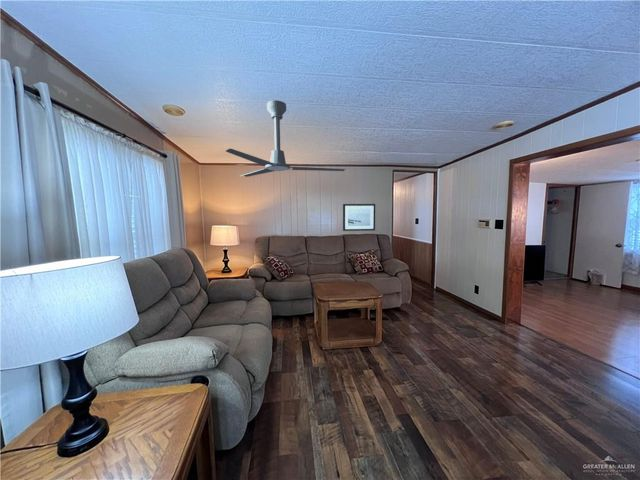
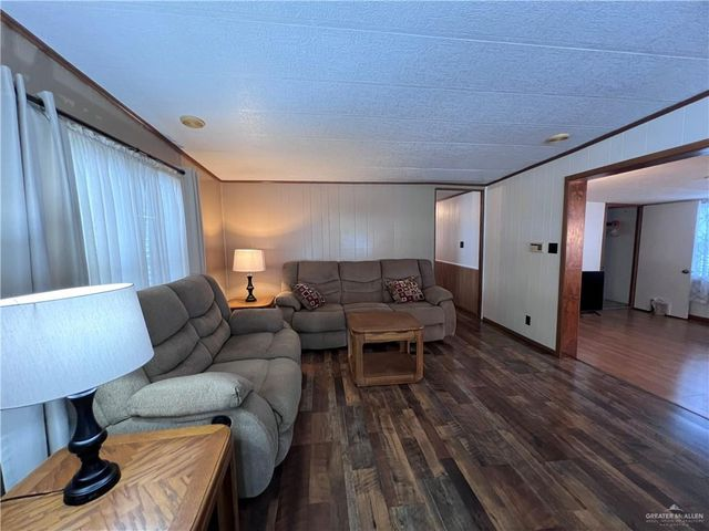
- ceiling fan (279, 137)
- wall art (359, 217)
